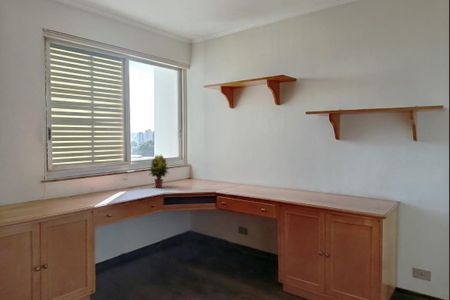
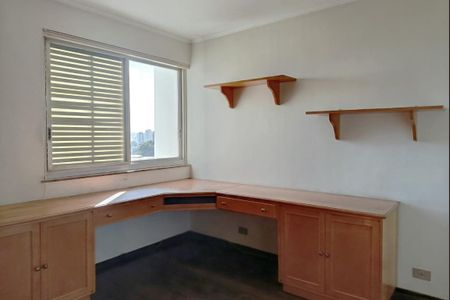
- potted plant (159, 170)
